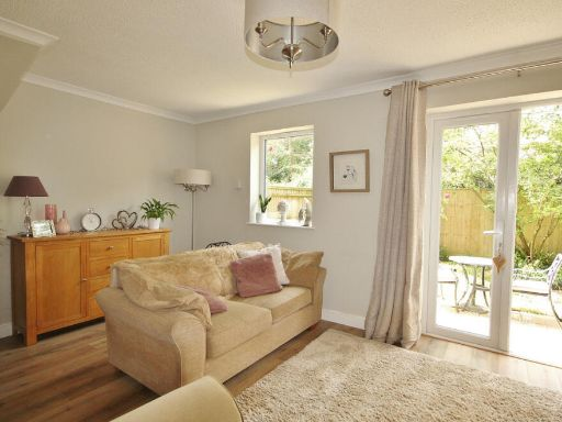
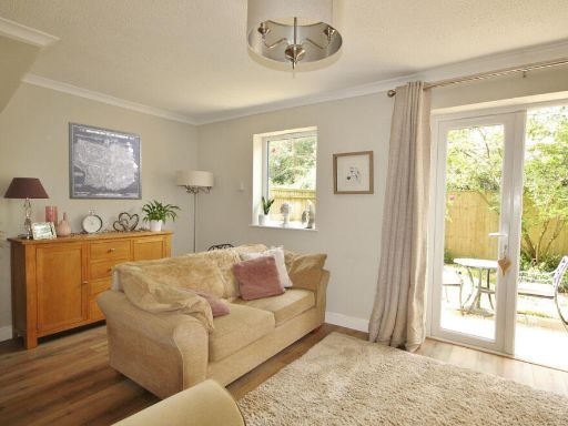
+ wall art (108, 164)
